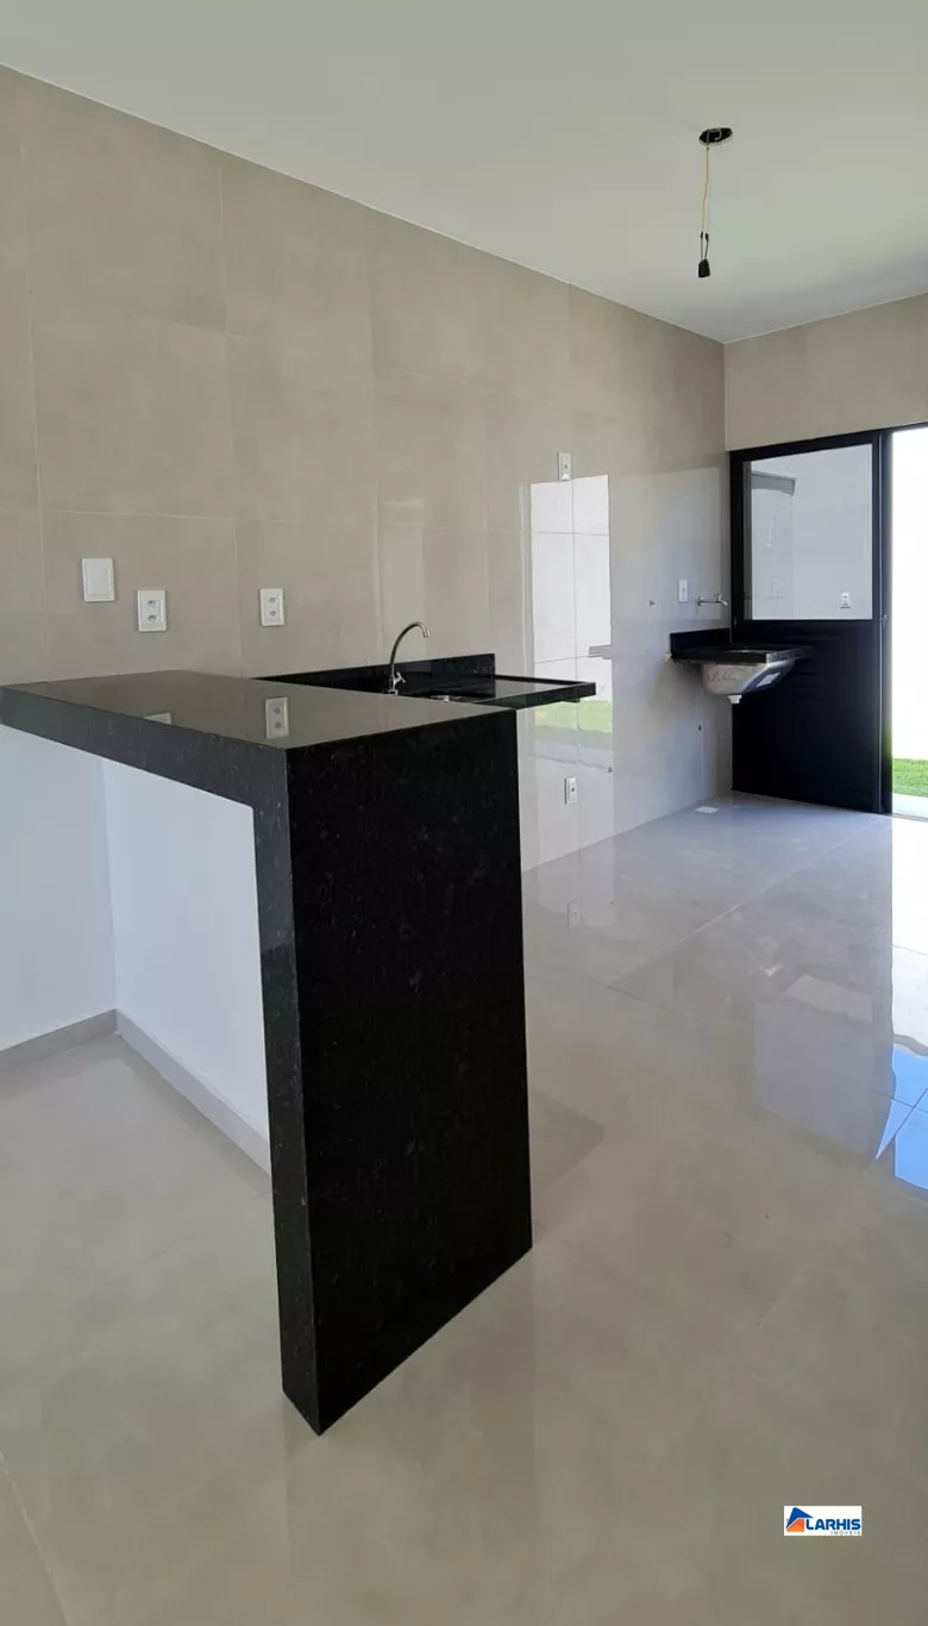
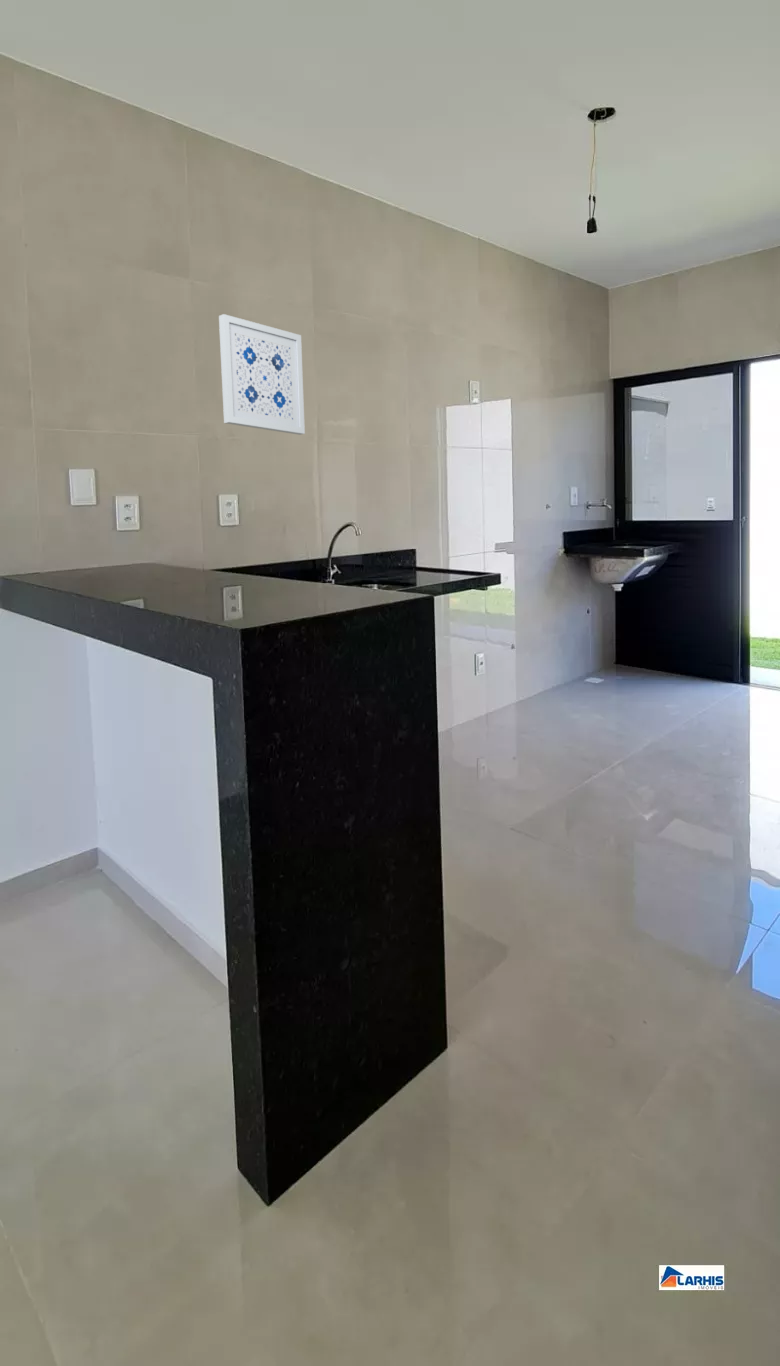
+ wall art (263, 377)
